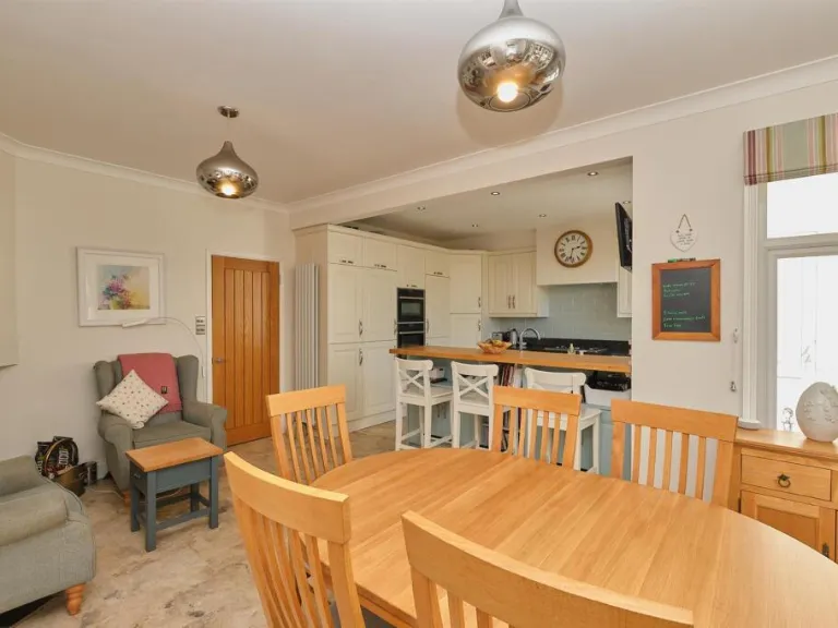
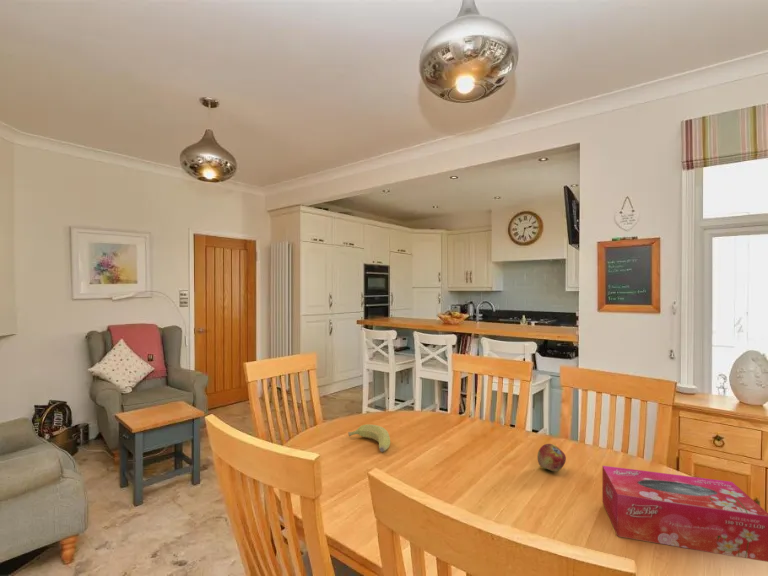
+ tissue box (676, 508)
+ banana (368, 435)
+ fruit (551, 457)
